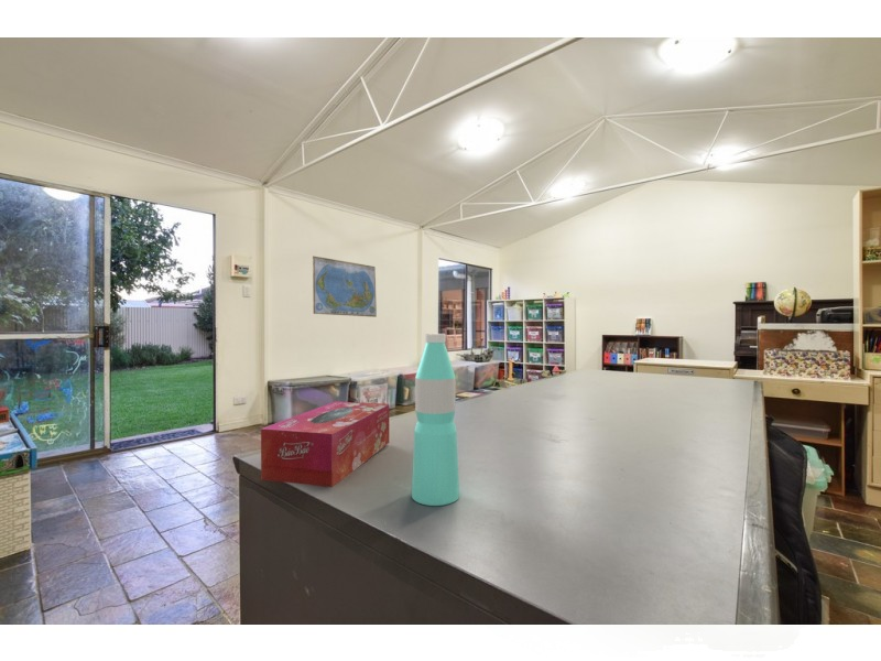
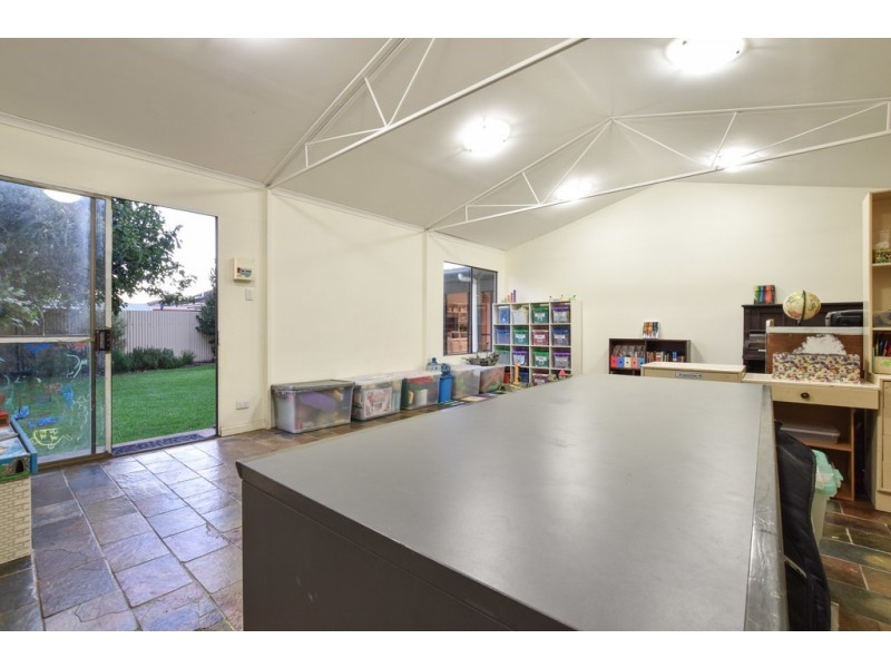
- world map (346, 289)
- tissue box (334, 436)
- water bottle (435, 414)
